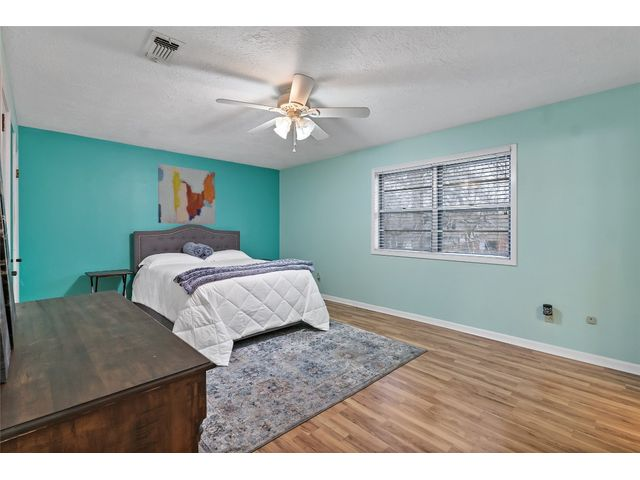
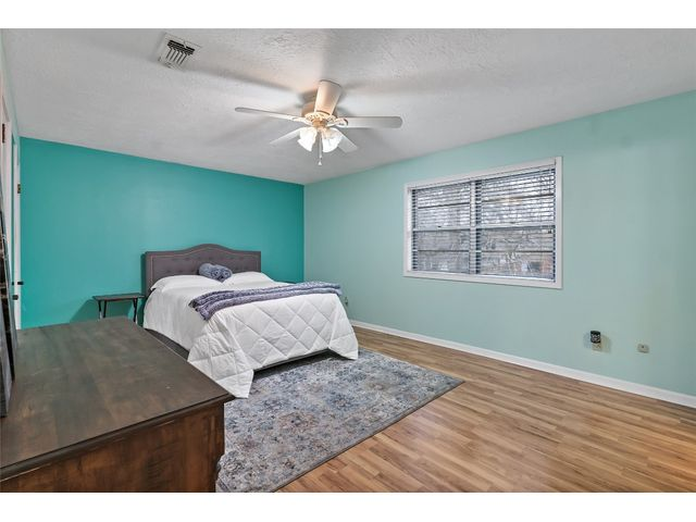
- wall art (188, 196)
